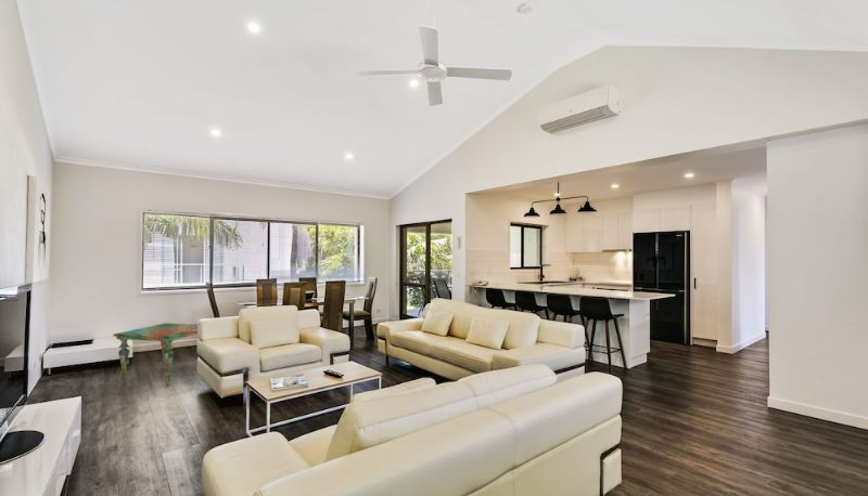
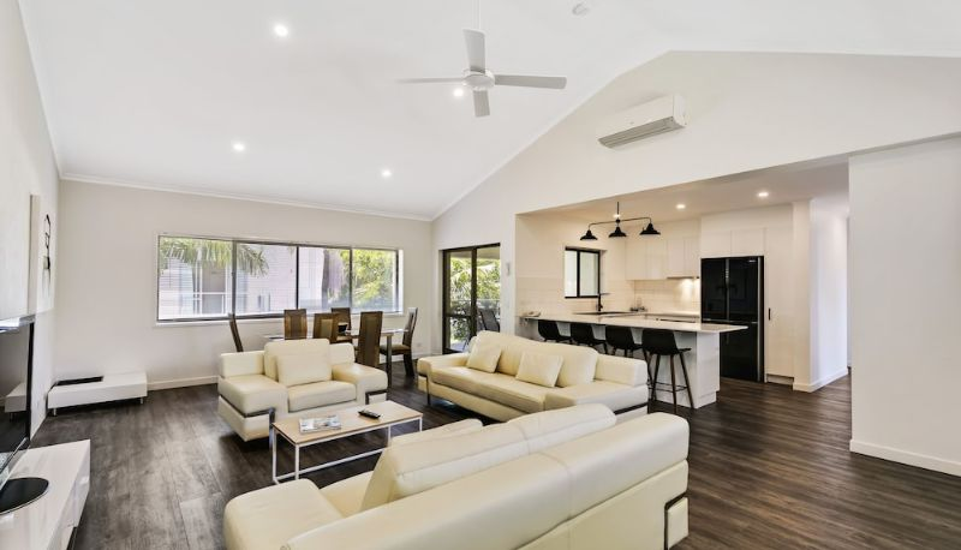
- side table (166, 352)
